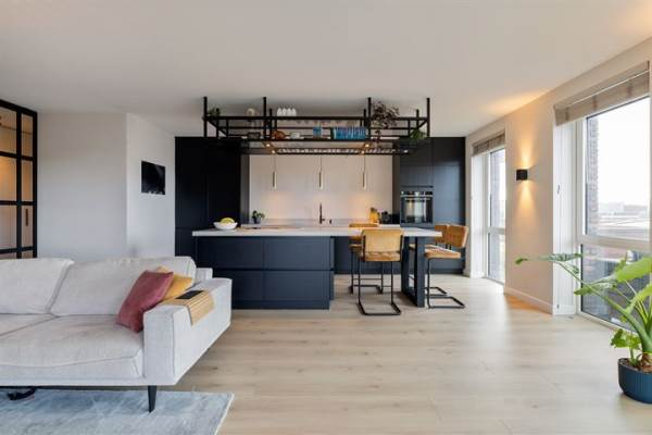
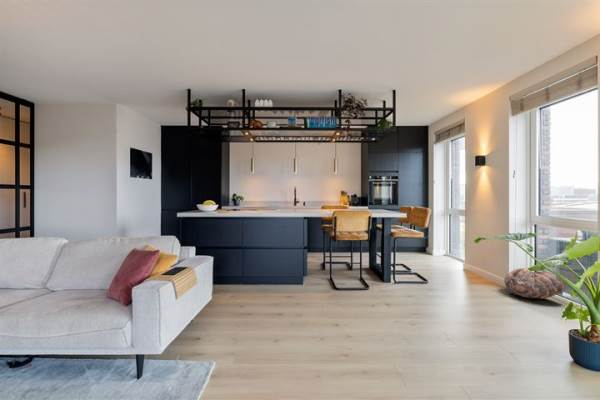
+ basket (530, 282)
